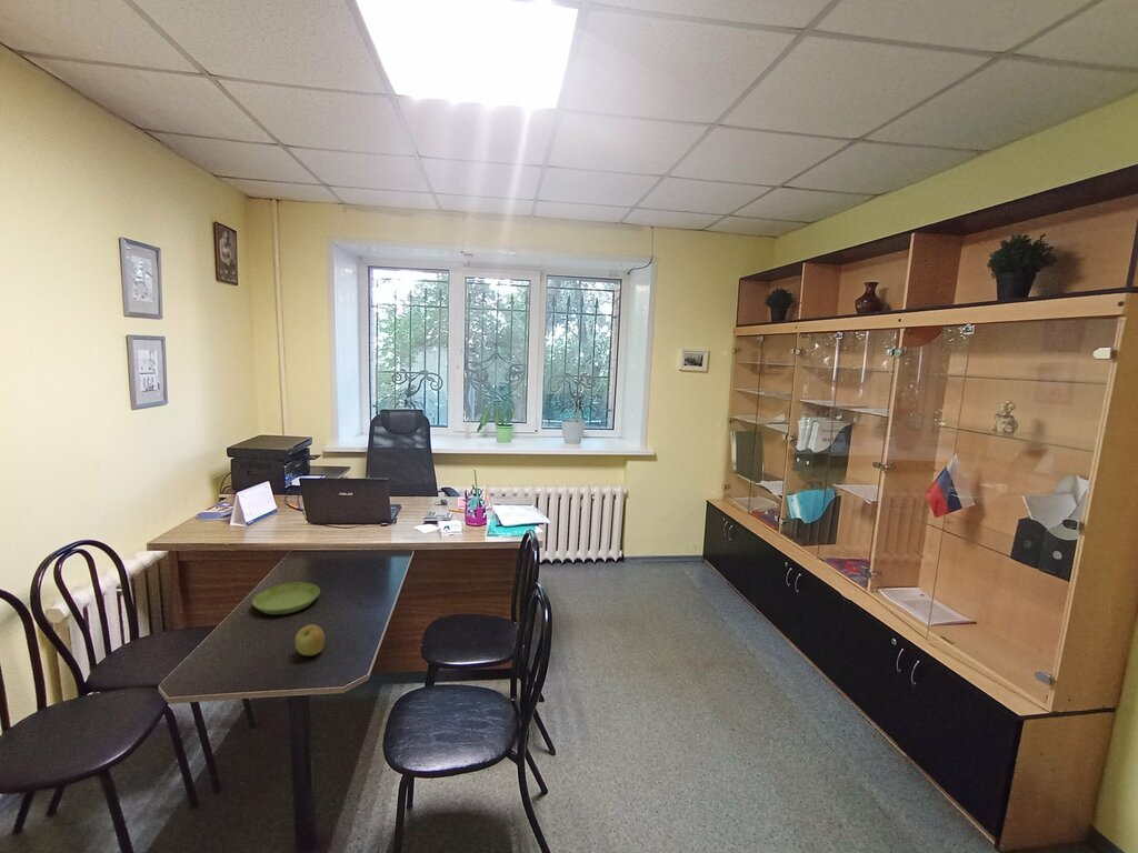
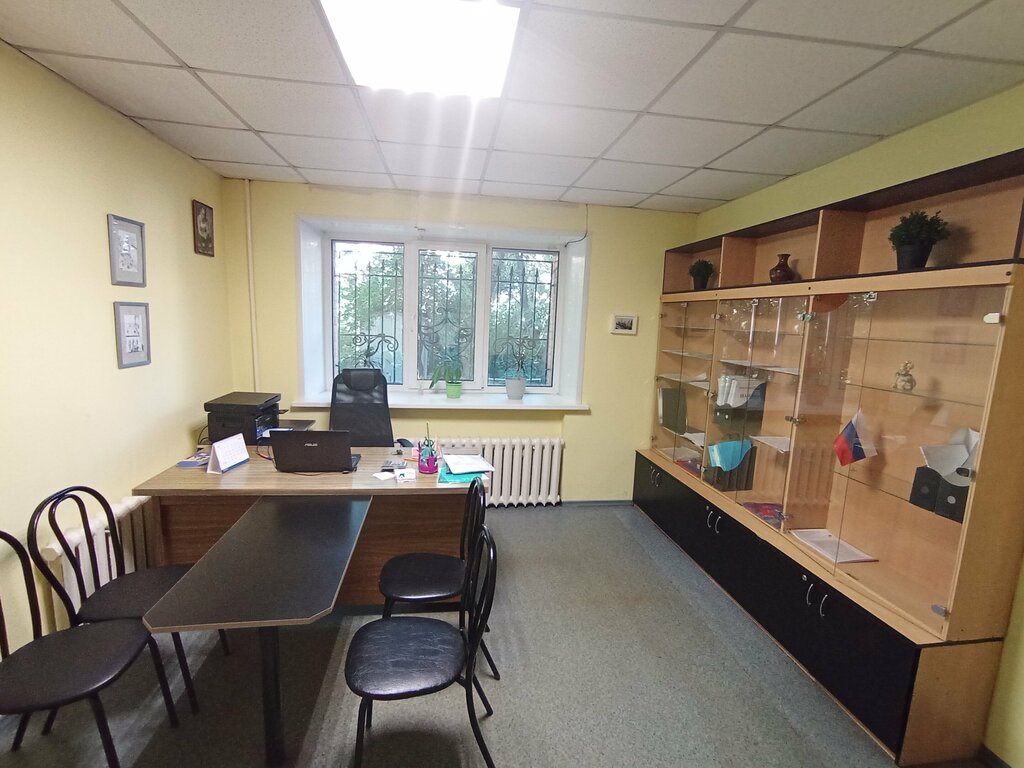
- apple (310, 640)
- saucer (287, 599)
